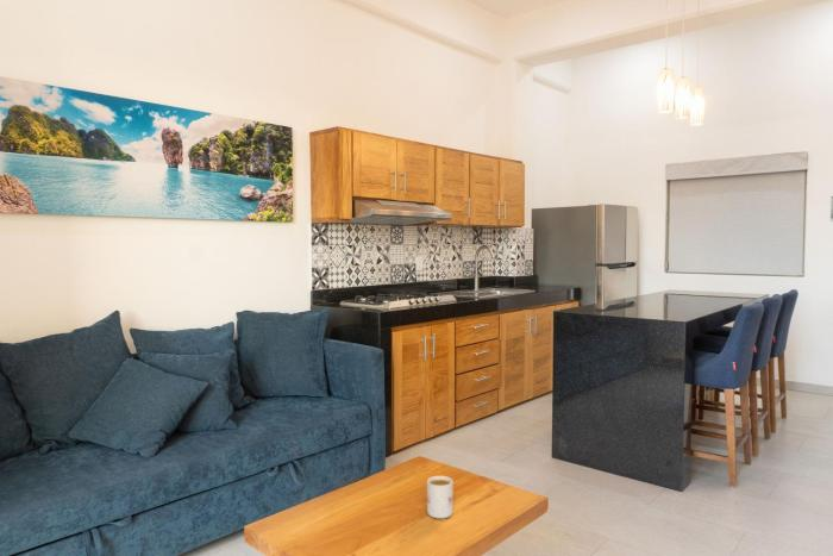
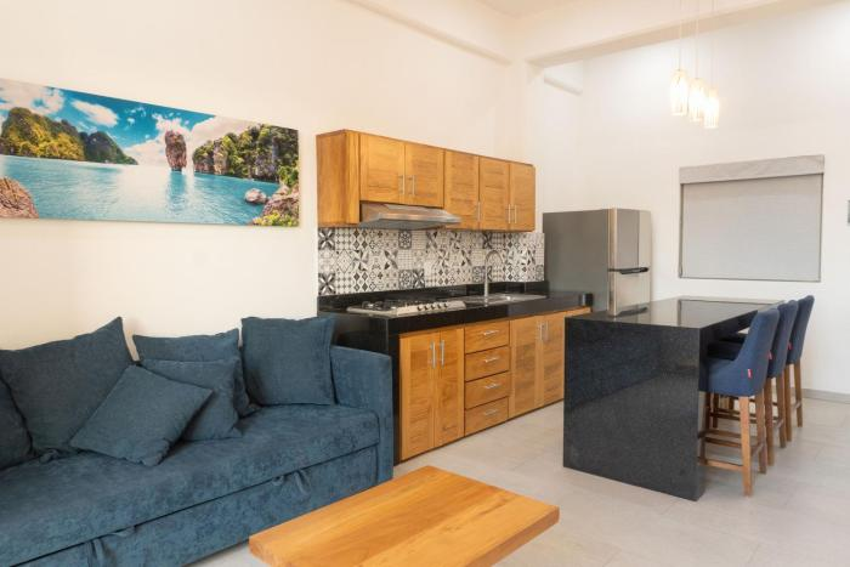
- mug (438, 494)
